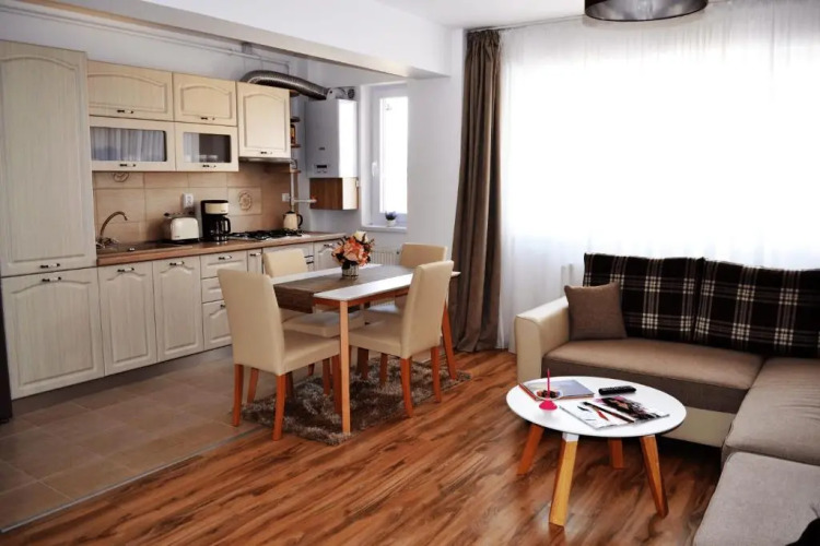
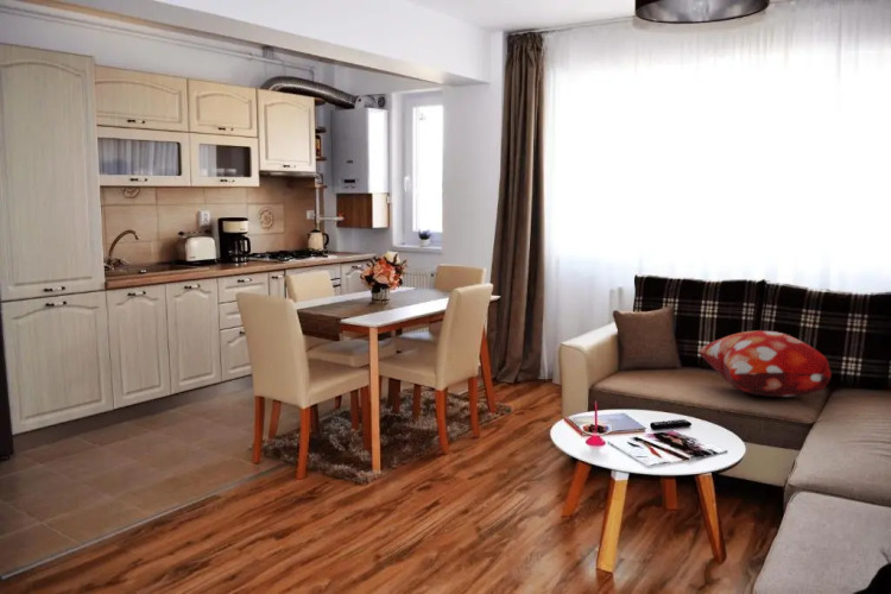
+ decorative pillow (760, 362)
